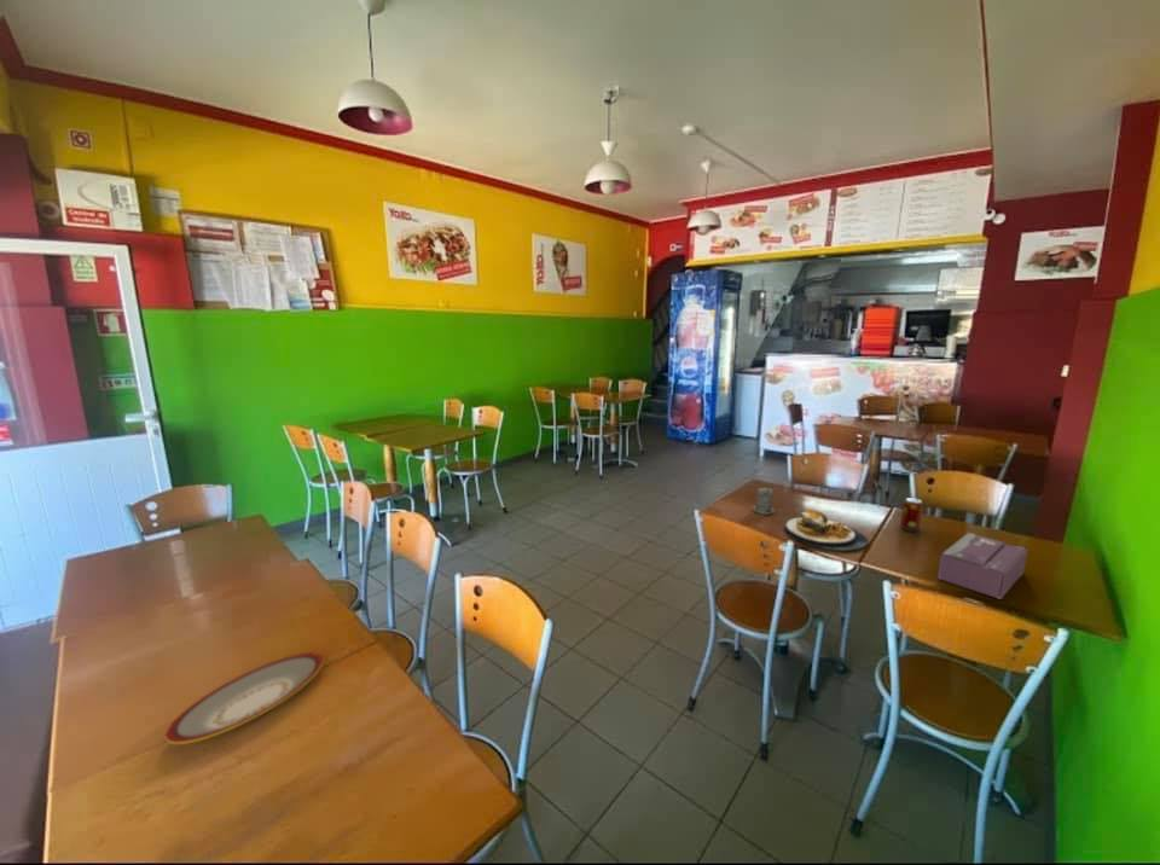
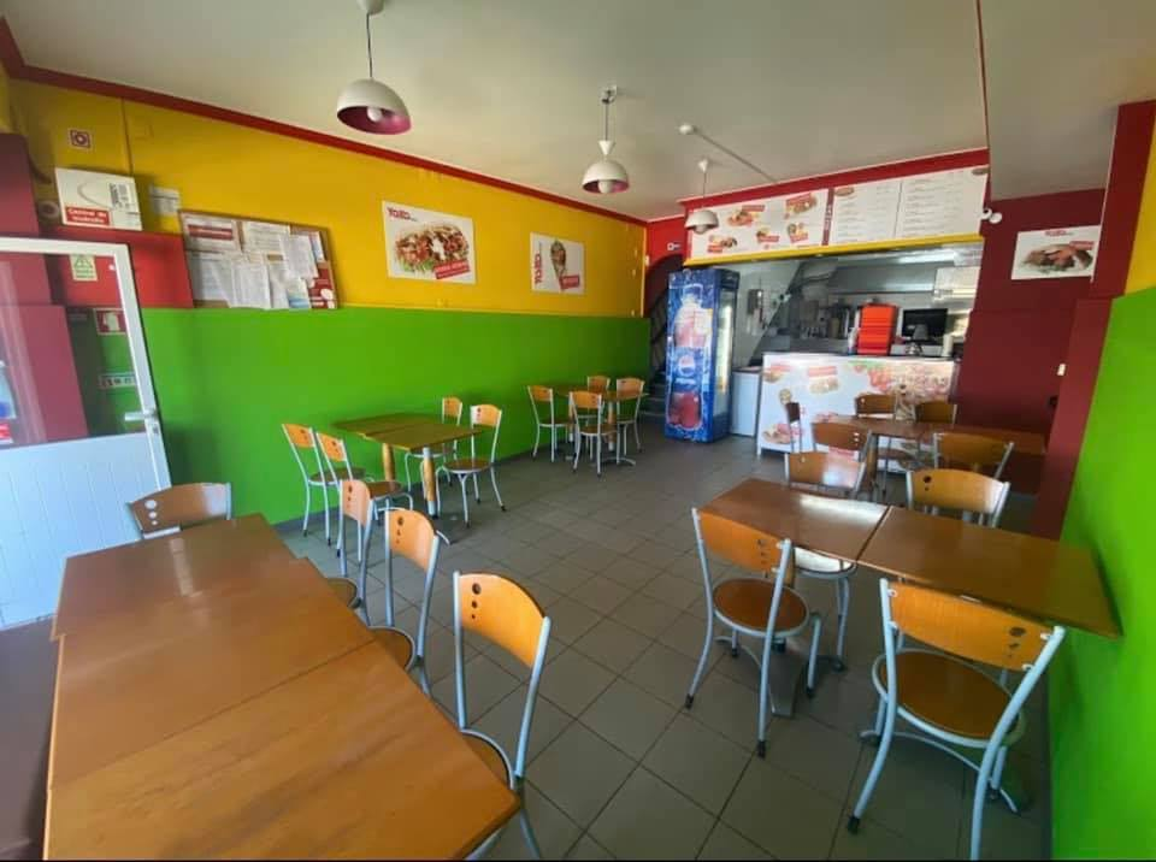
- tissue box (982, 563)
- plate (253, 697)
- plate (825, 524)
- pepper shaker (762, 498)
- beverage can (911, 513)
